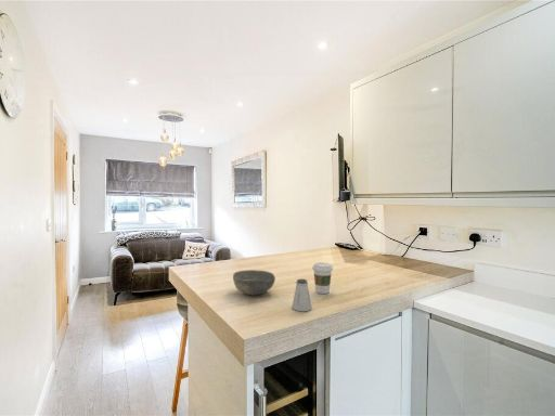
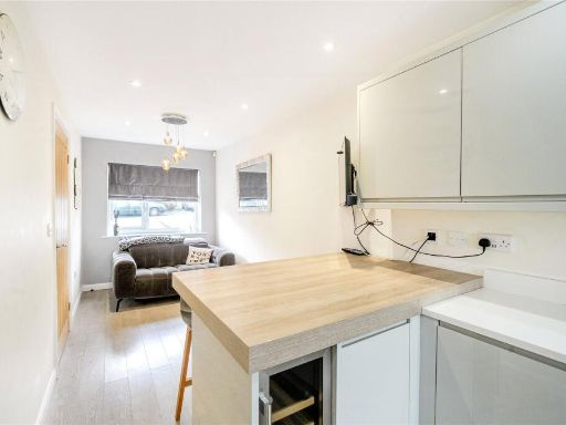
- coffee cup (322, 277)
- bowl (254, 283)
- saltshaker (301, 294)
